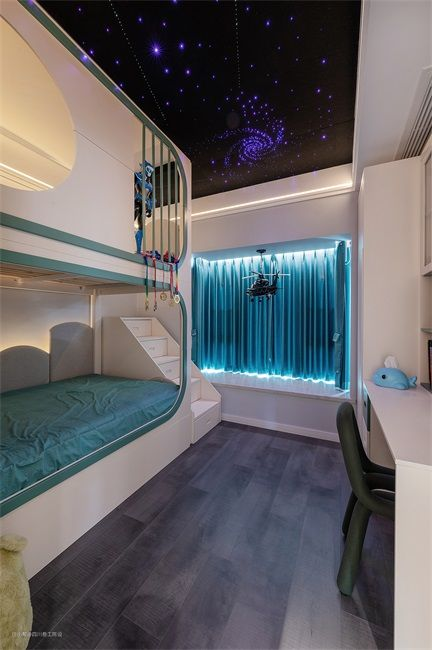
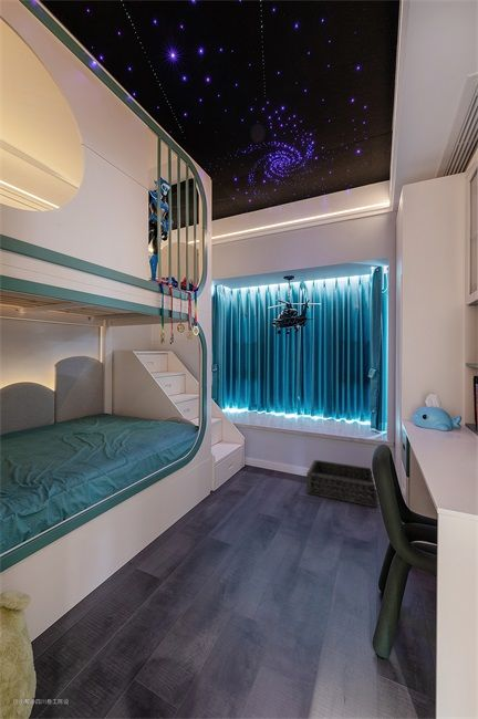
+ basket (342, 480)
